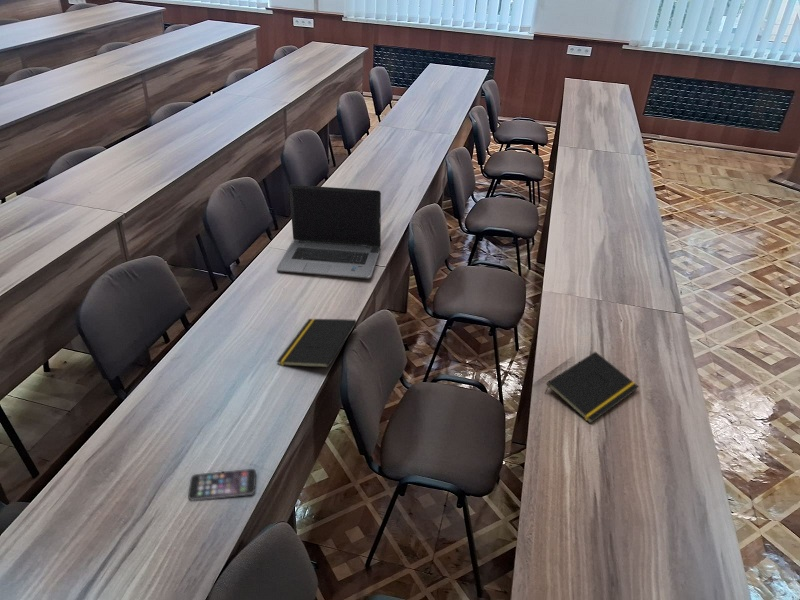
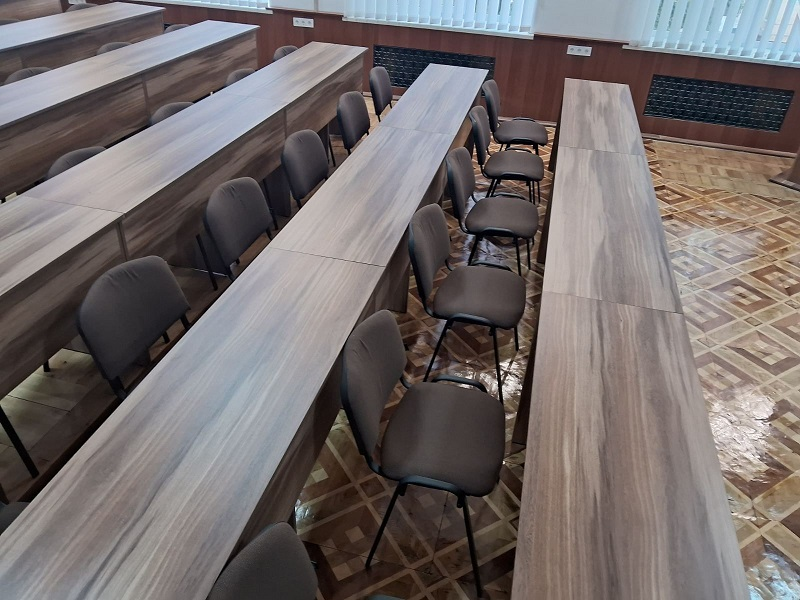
- notepad (318, 341)
- notepad (592, 385)
- smartphone (222, 484)
- laptop computer (329, 232)
